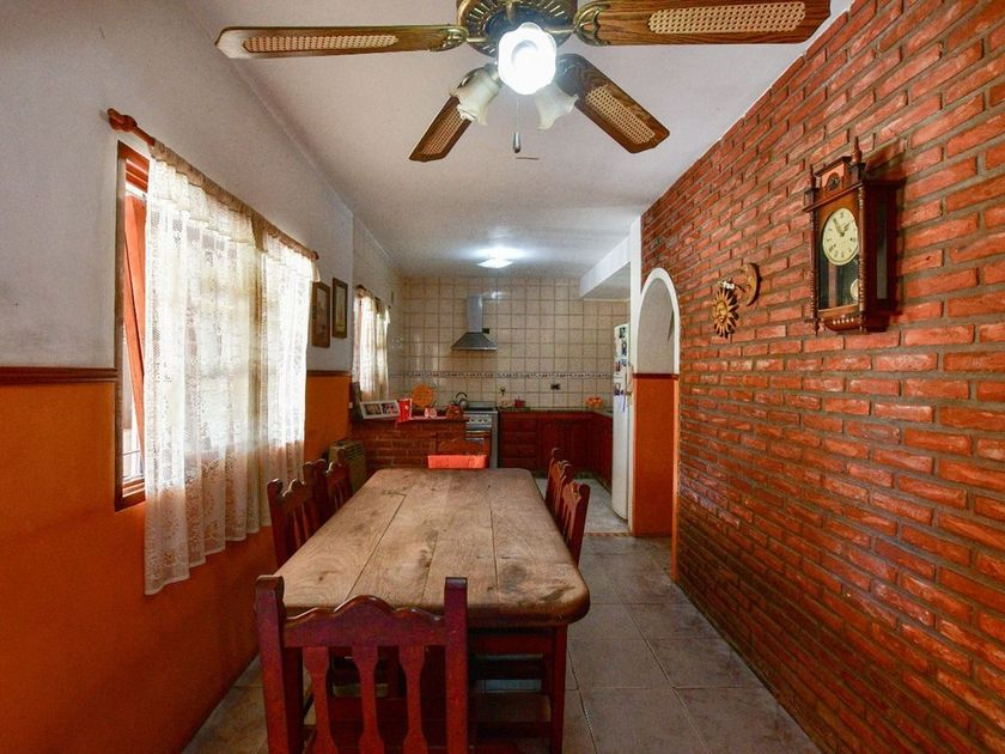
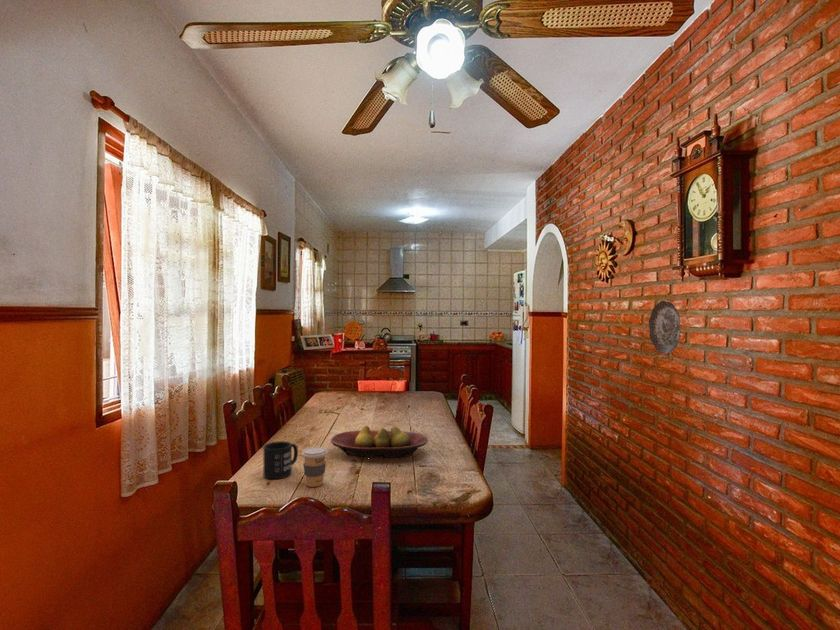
+ mug (282, 457)
+ decorative plate (666, 327)
+ coffee cup (314, 466)
+ fruit bowl (379, 439)
